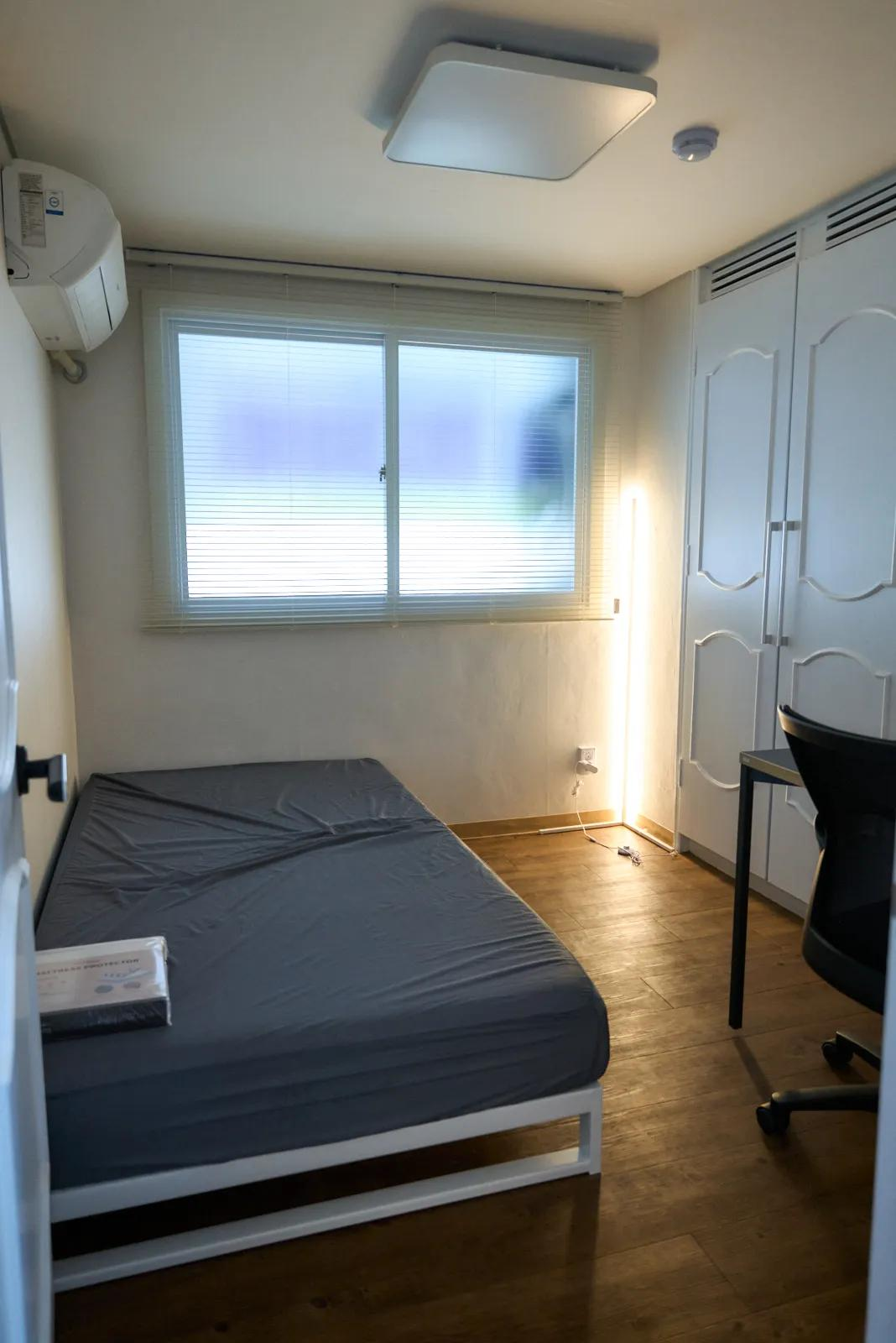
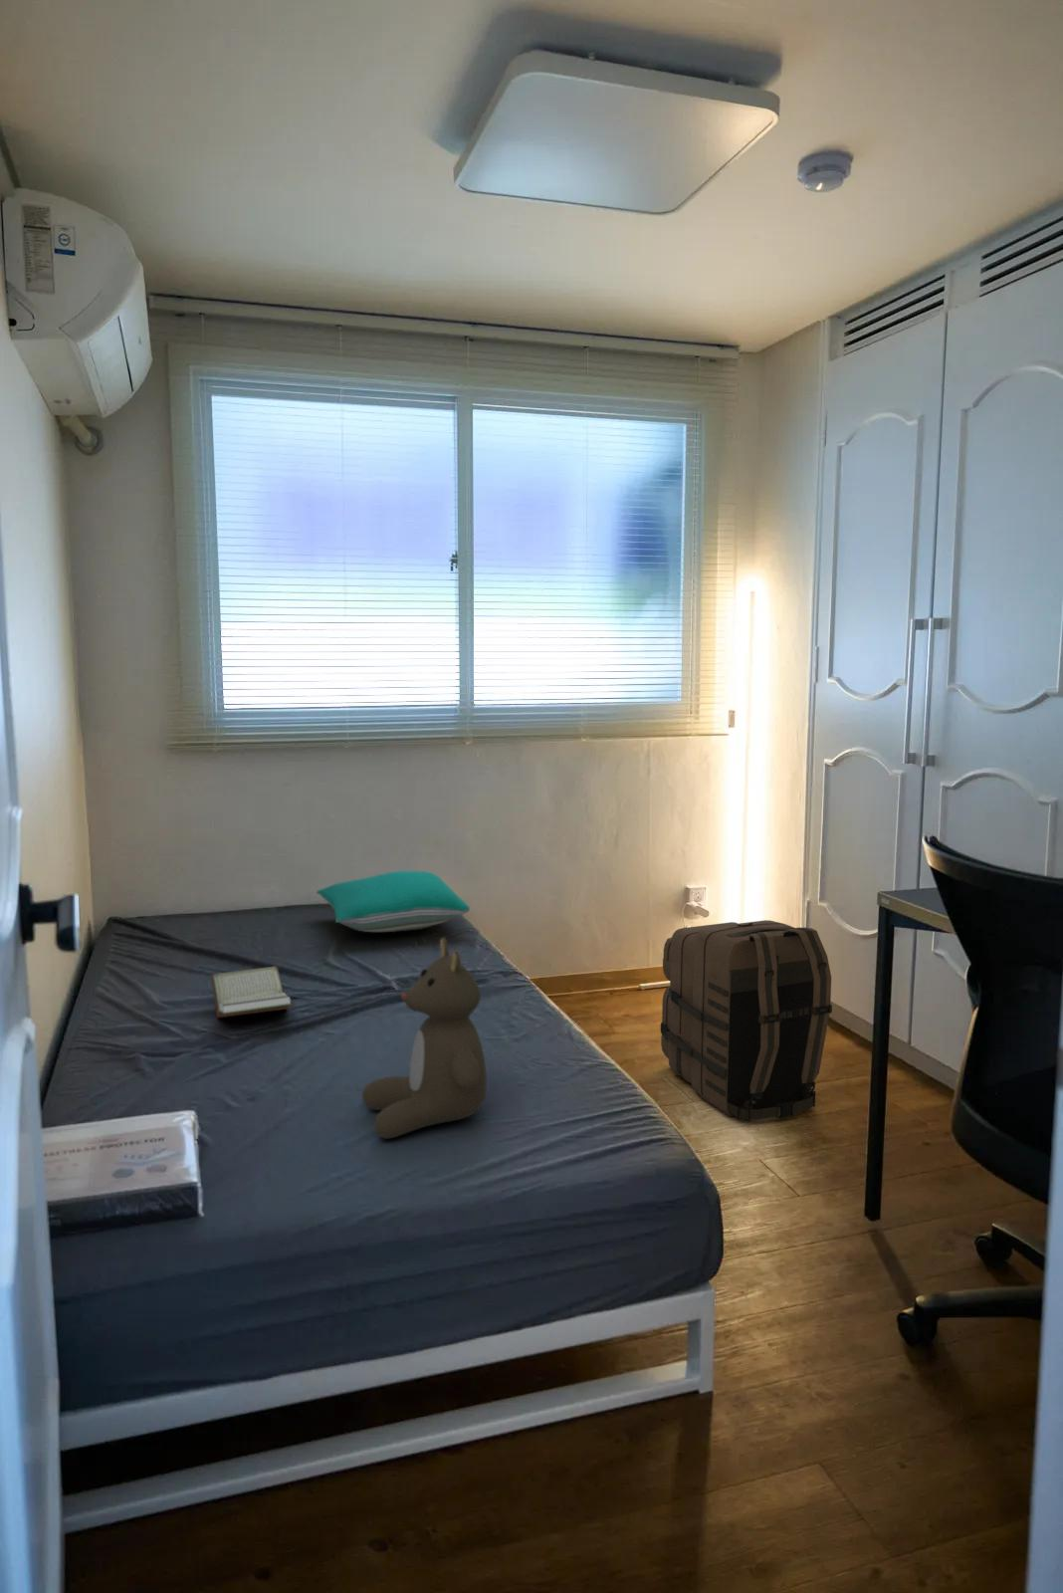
+ backpack (741, 1003)
+ book (252, 996)
+ teddy bear (424, 1032)
+ pillow (392, 901)
